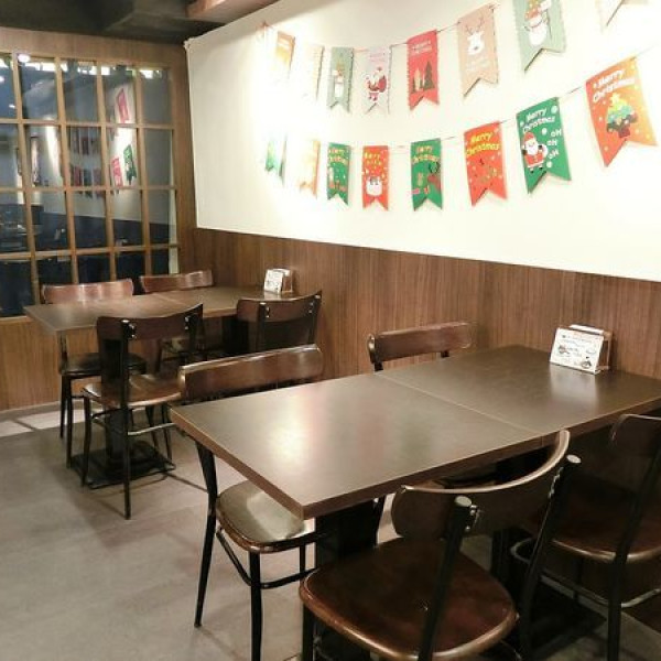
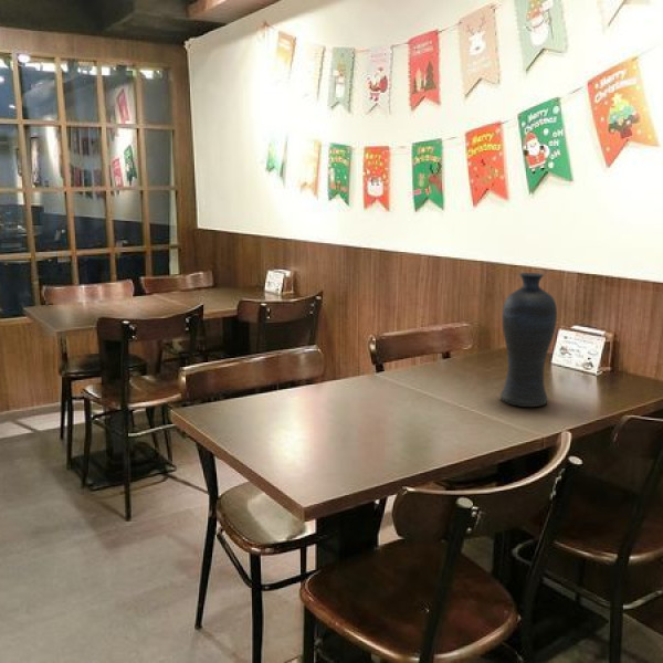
+ vase (527, 338)
